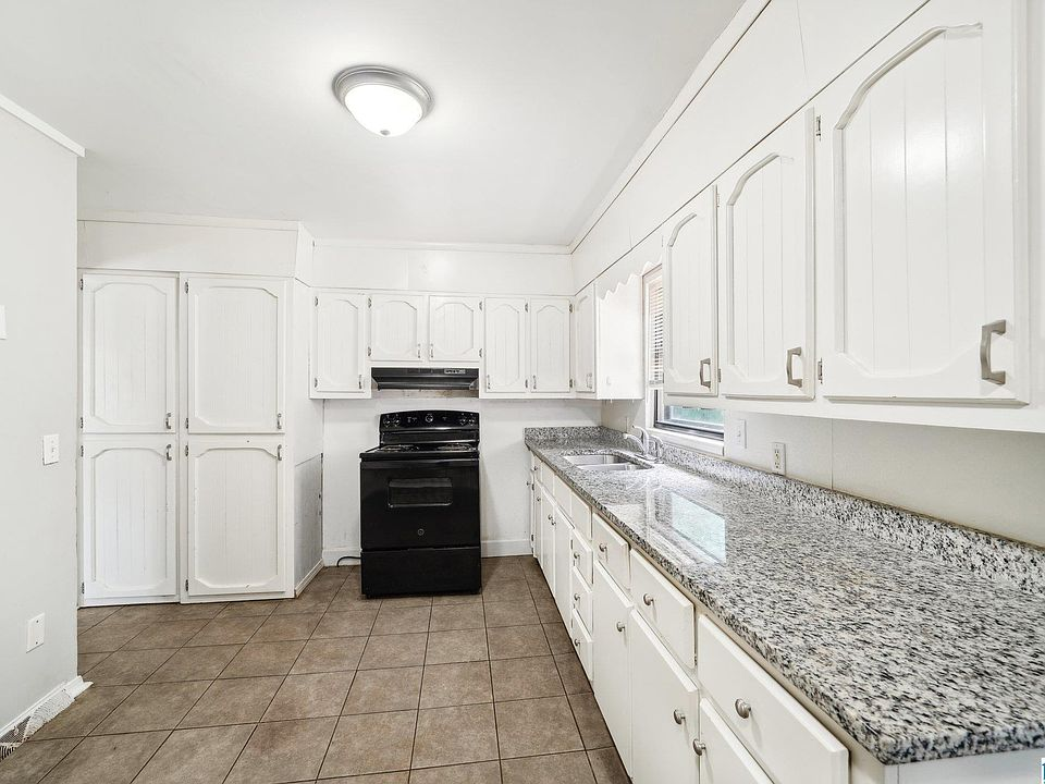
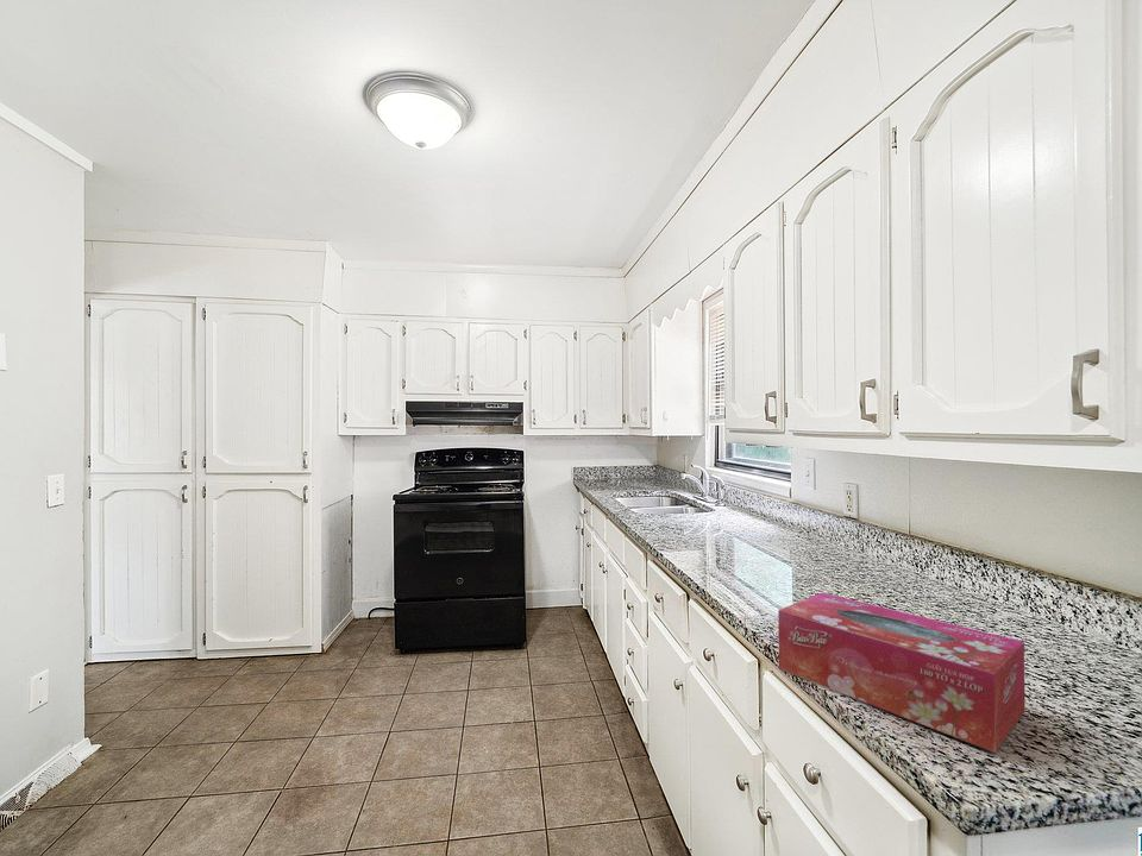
+ tissue box (891, 656)
